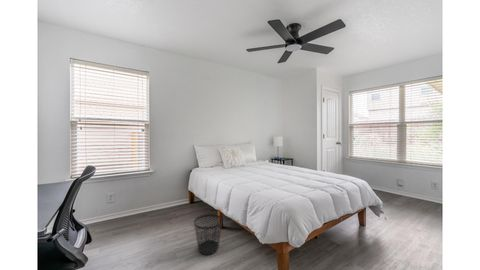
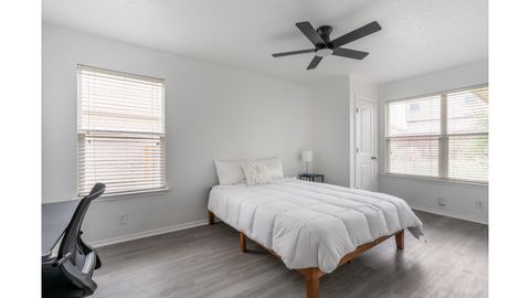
- wastebasket (208, 233)
